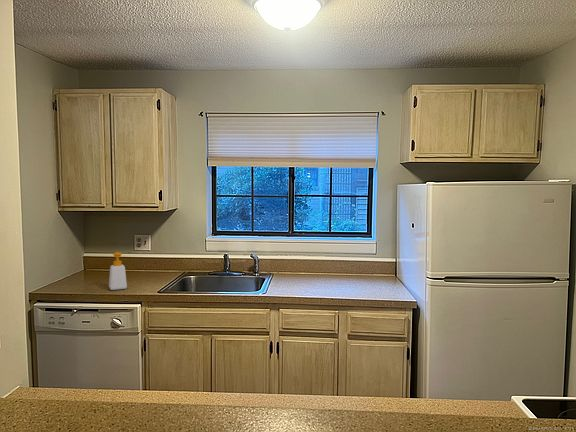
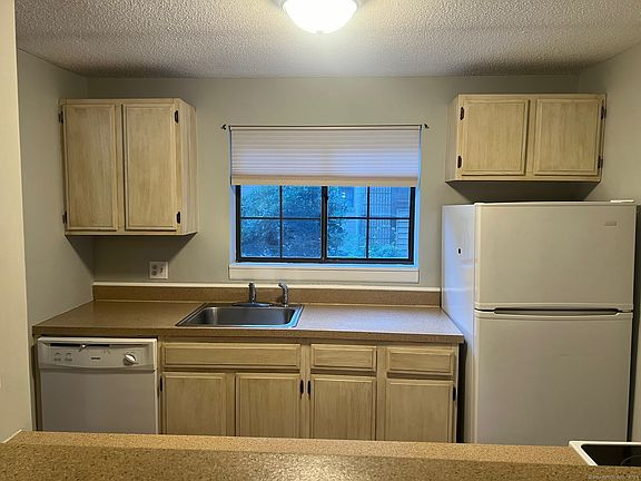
- soap bottle (117, 269)
